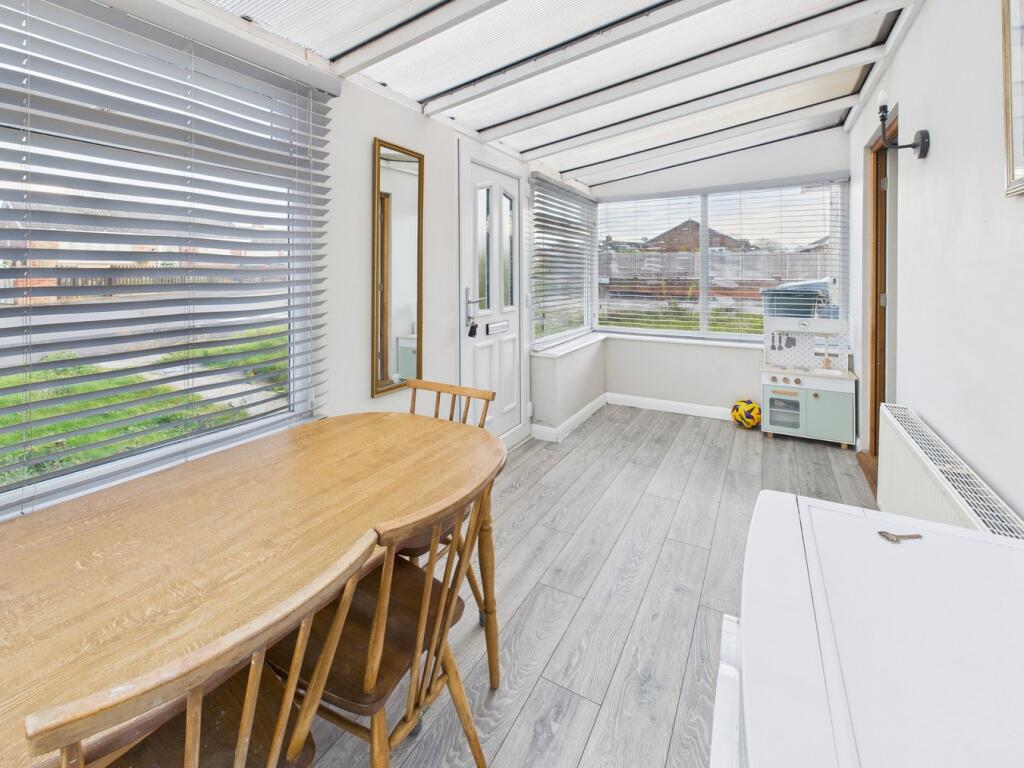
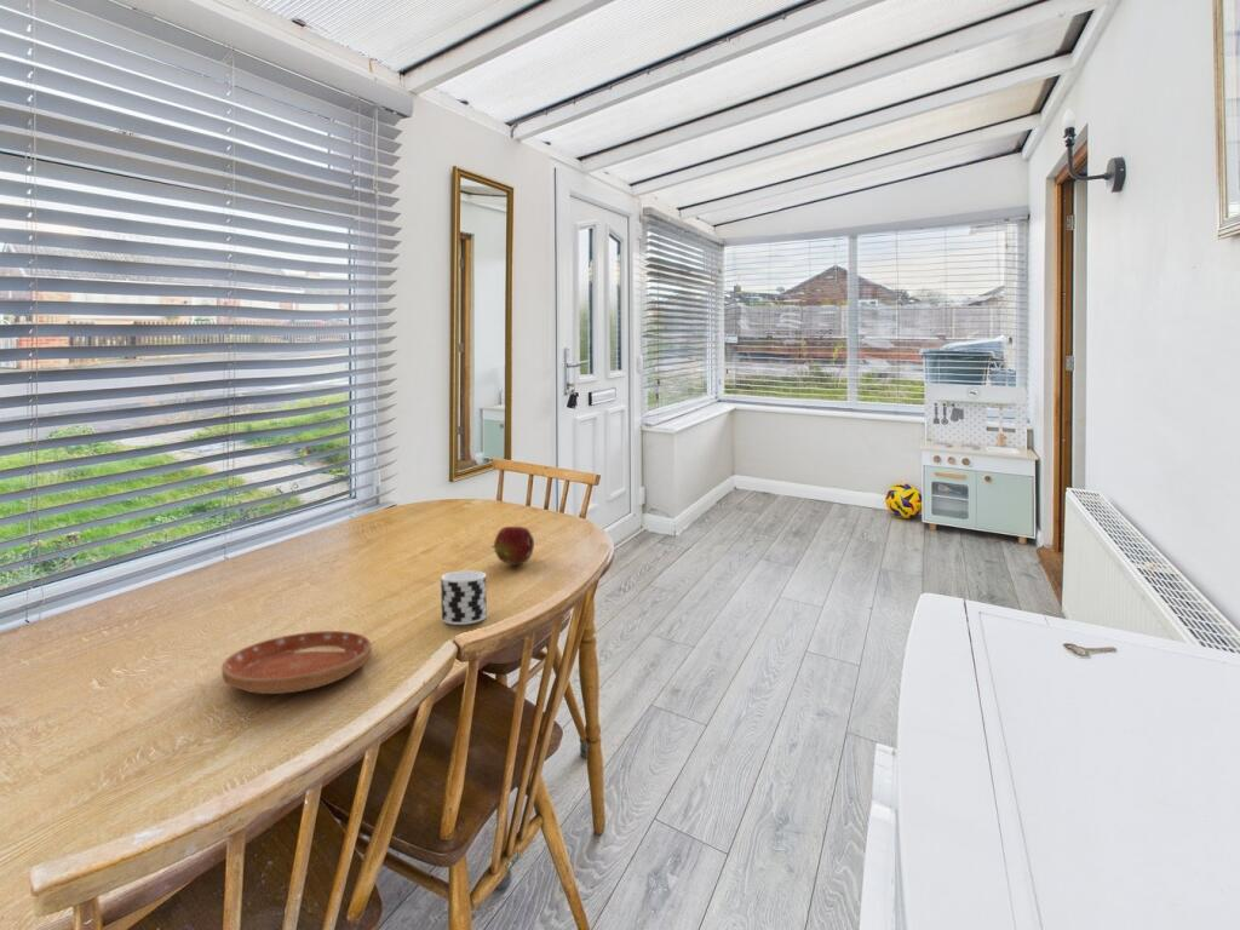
+ saucer (300, 661)
+ cup (467, 595)
+ fruit (511, 545)
